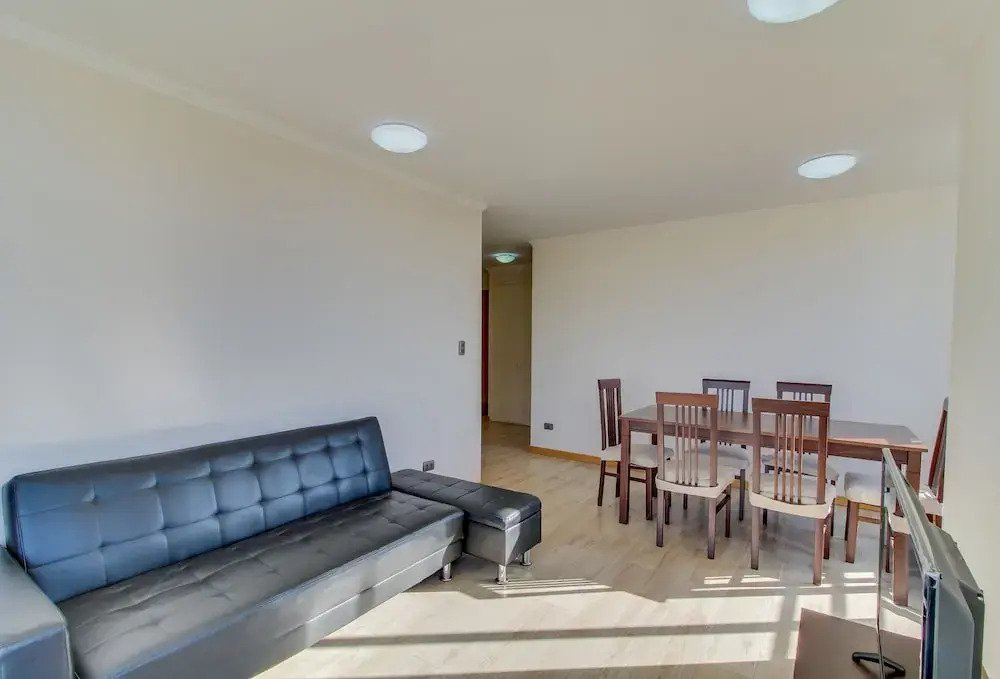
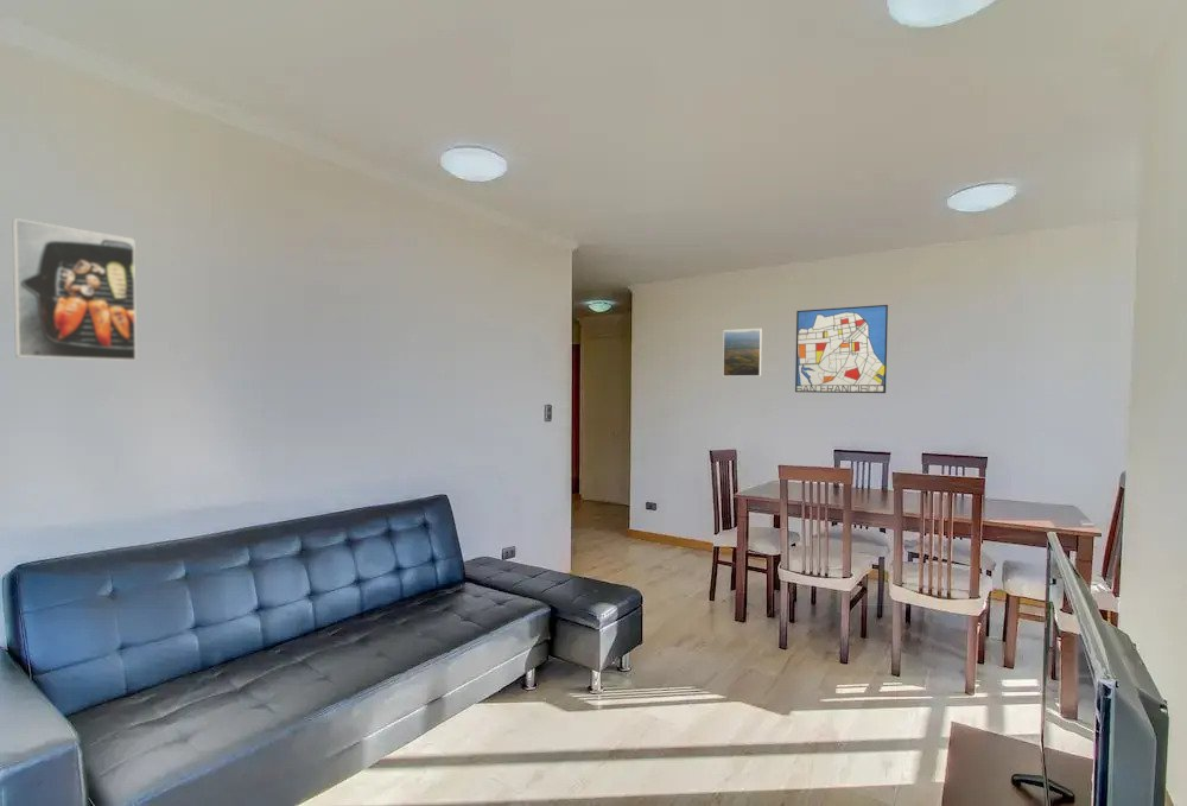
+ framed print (78, 294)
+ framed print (742, 353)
+ wall art (839, 350)
